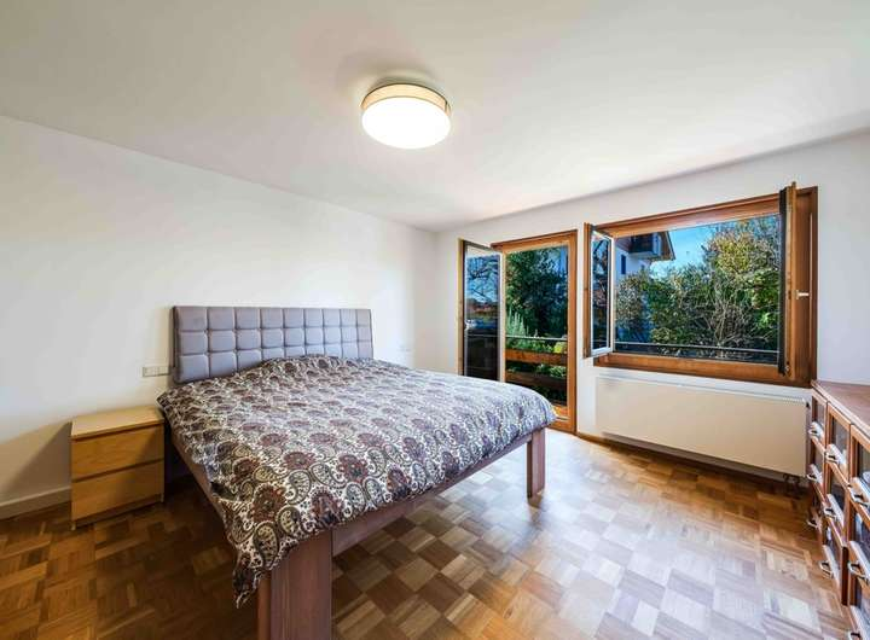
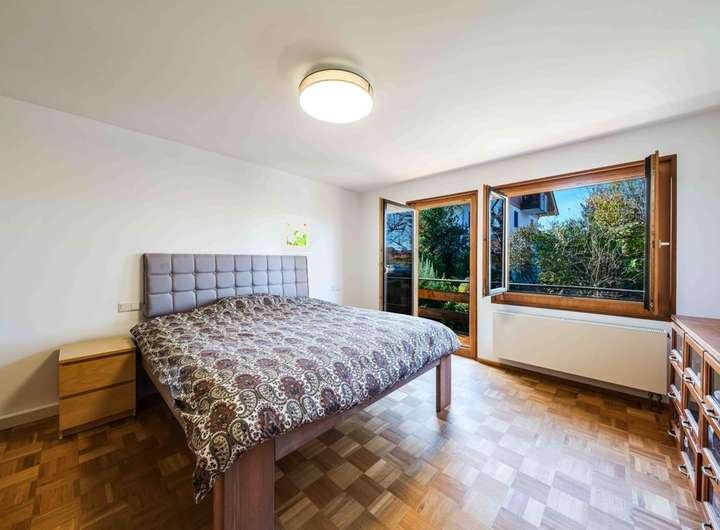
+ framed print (296, 234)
